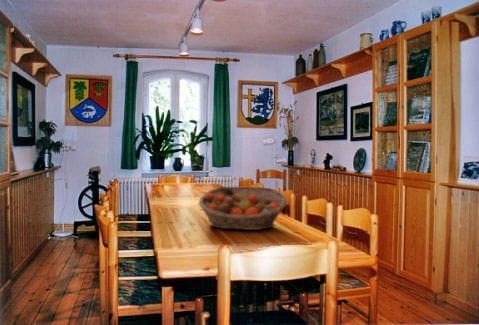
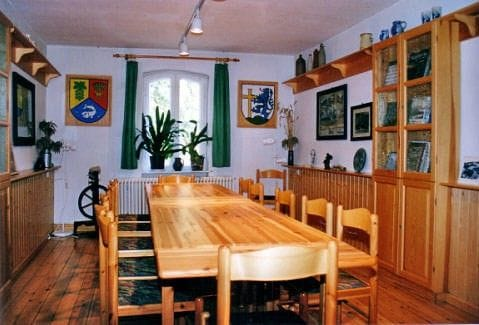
- fruit basket (242, 207)
